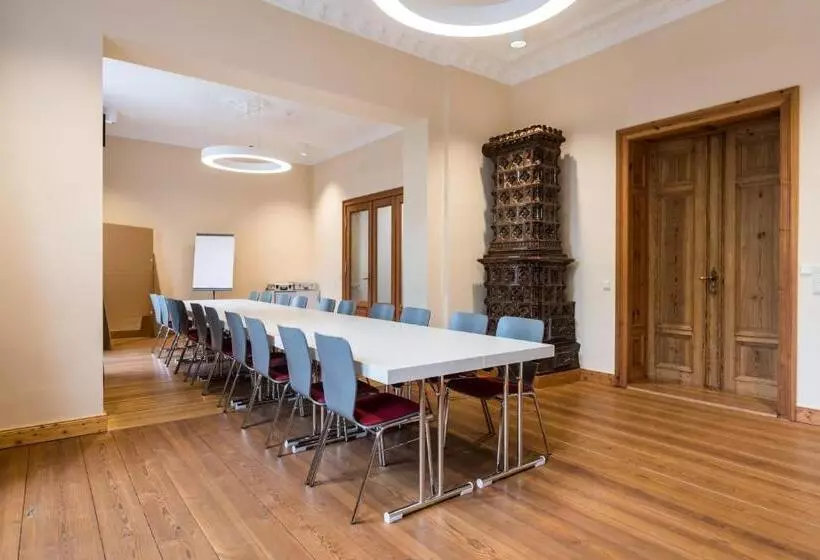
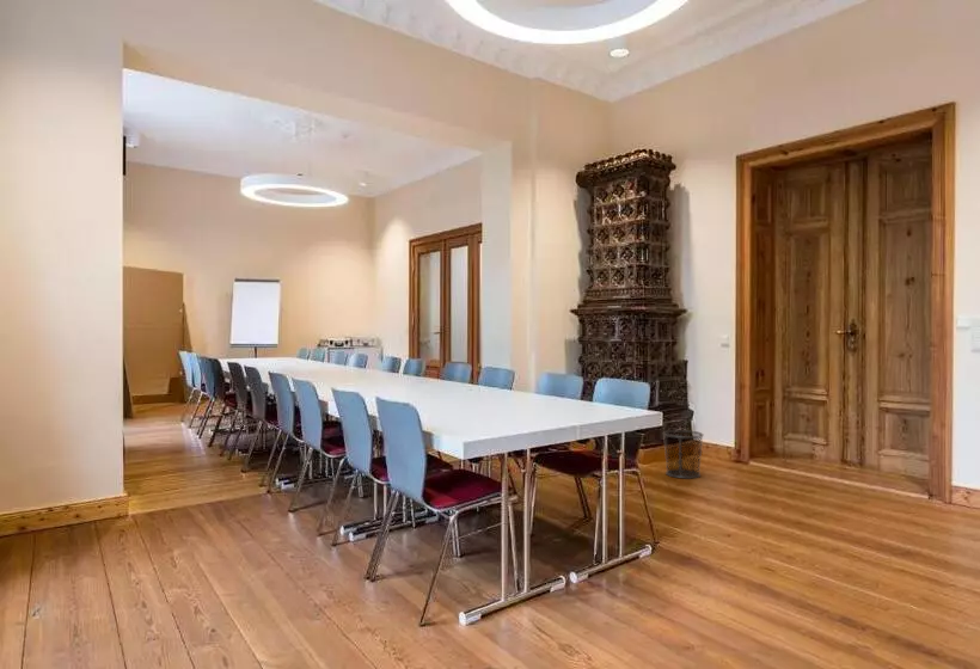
+ waste bin (682, 453)
